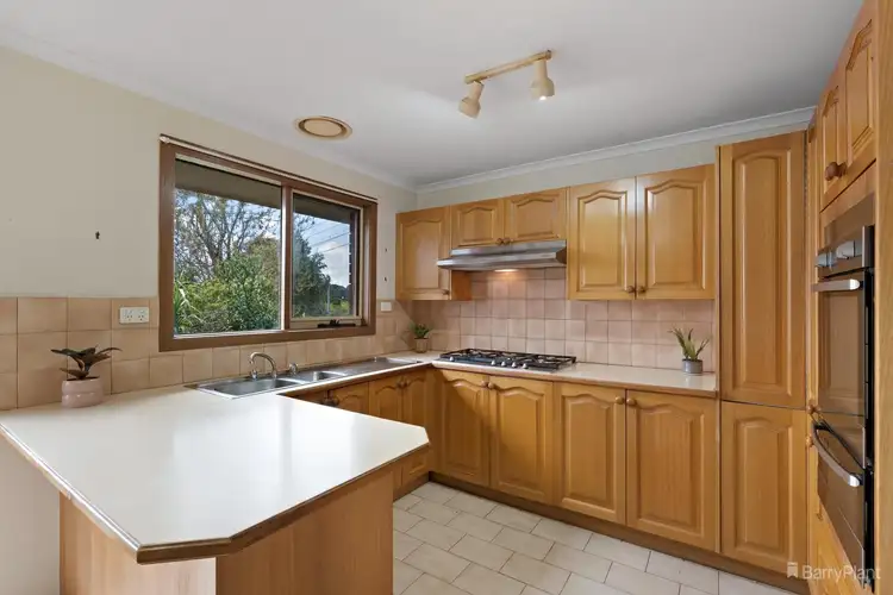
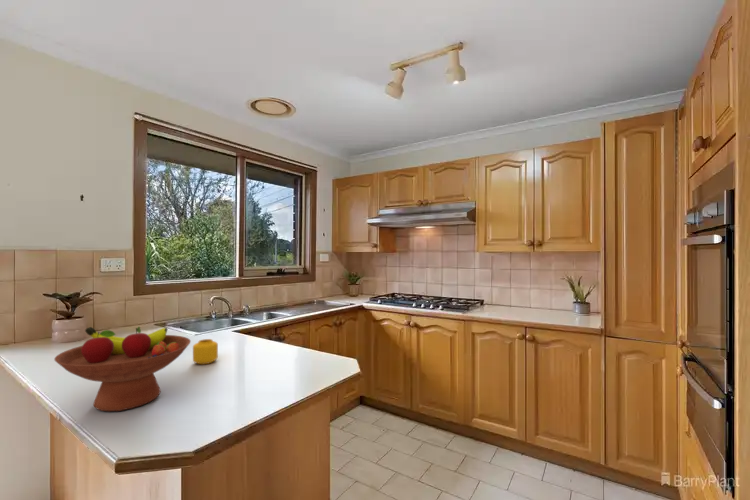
+ fruit bowl (128, 363)
+ mug (205, 350)
